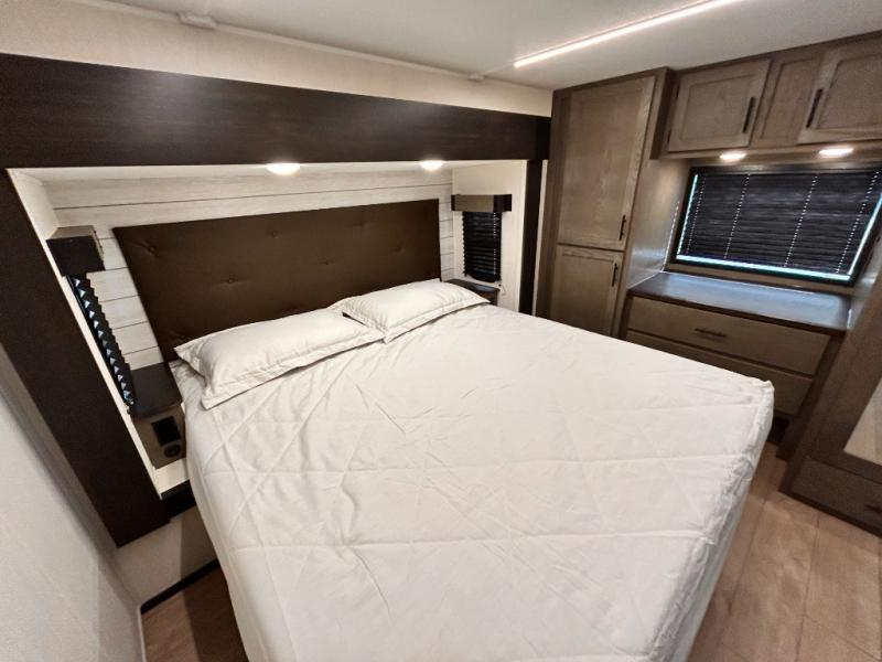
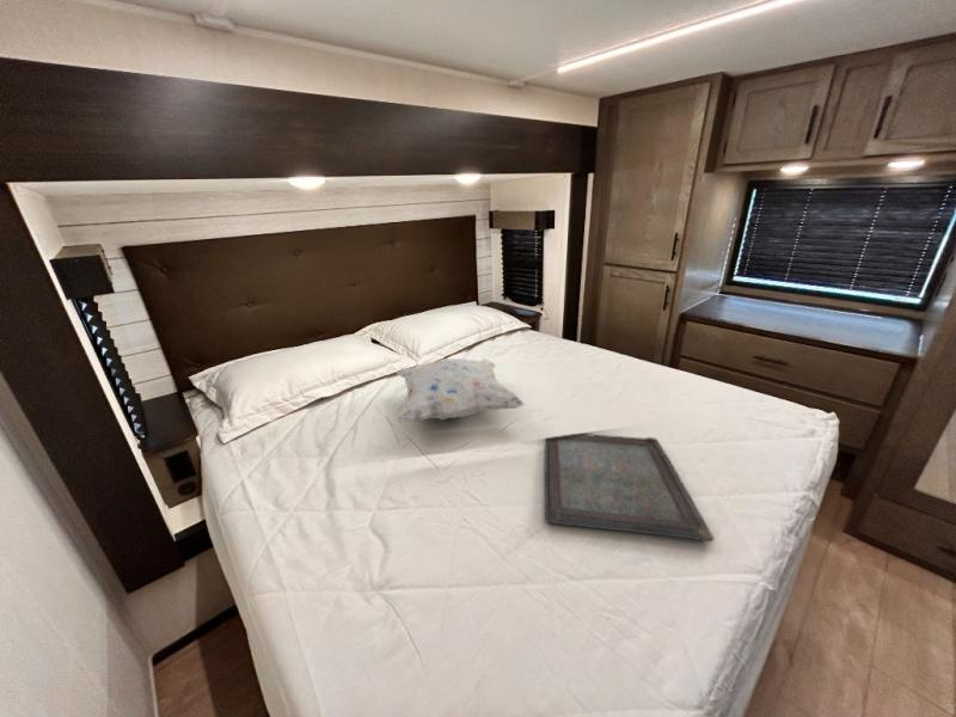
+ decorative pillow (453, 386)
+ serving tray (612, 474)
